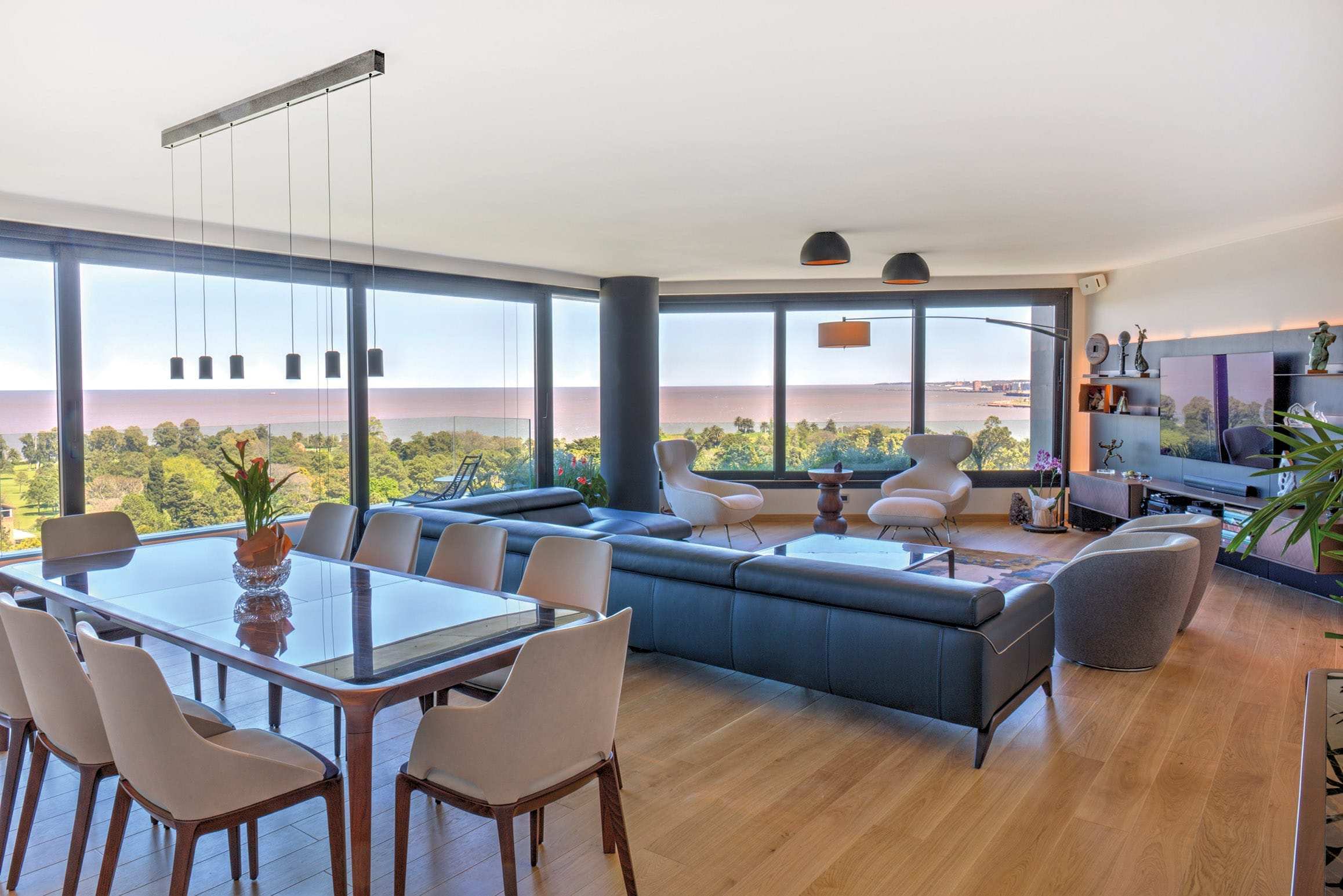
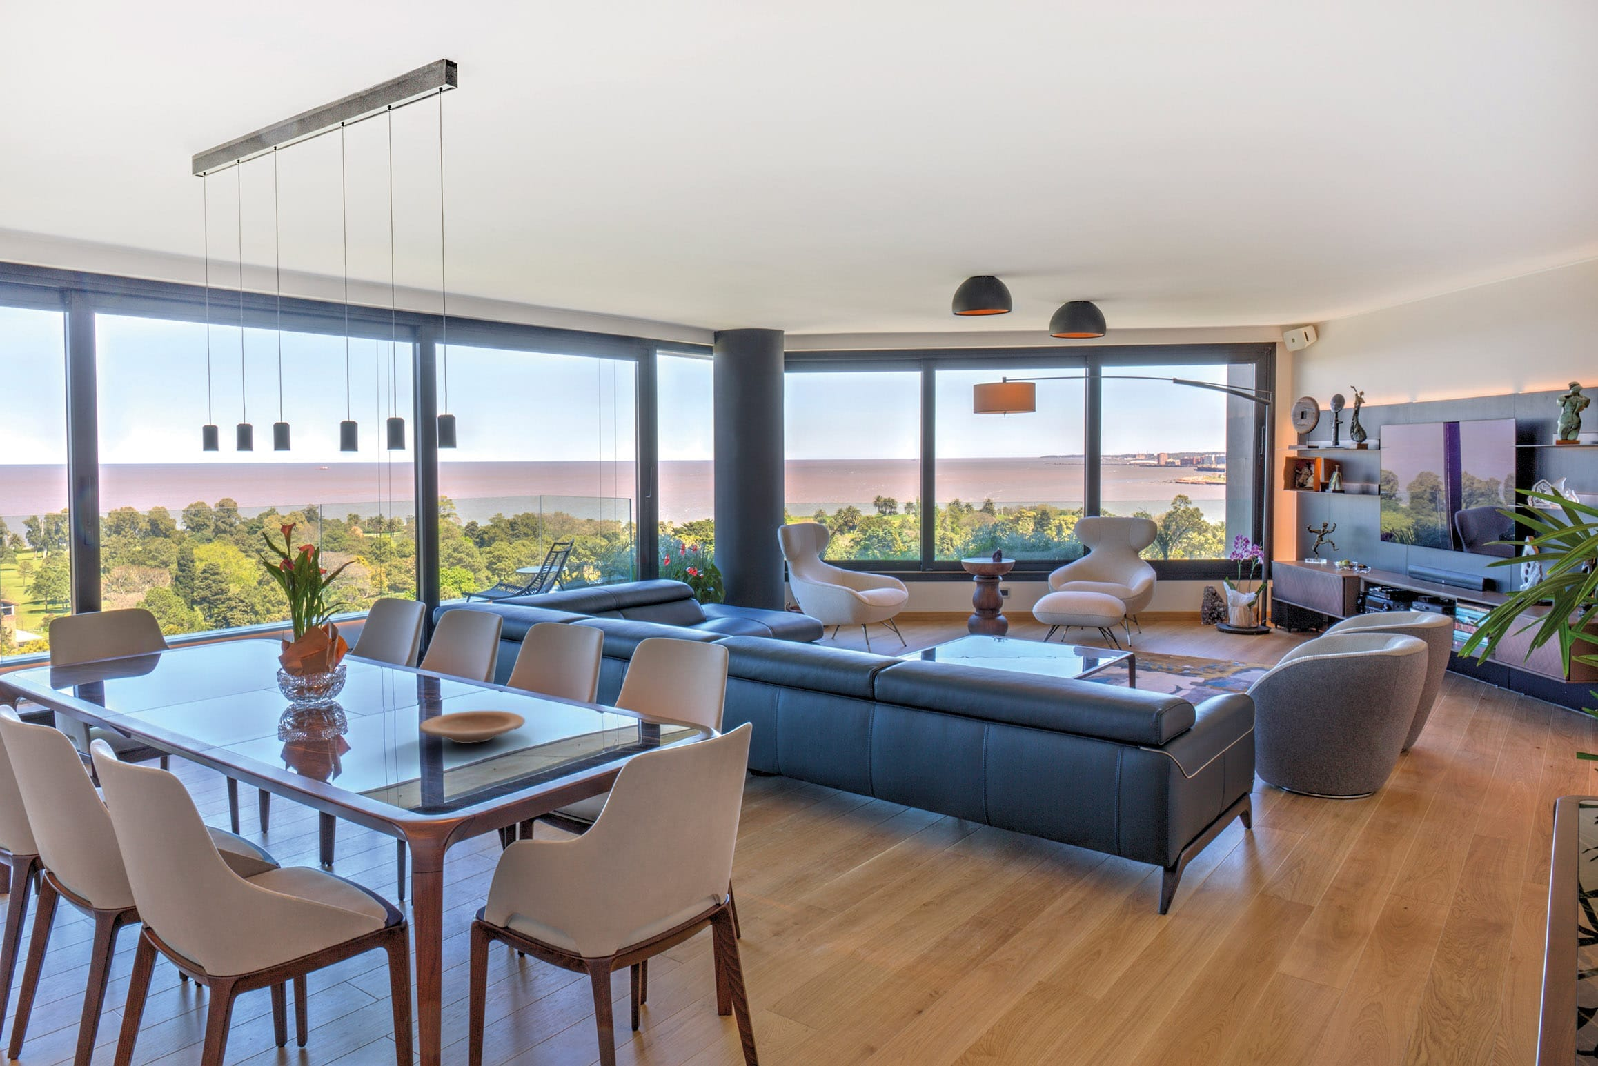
+ plate (472, 729)
